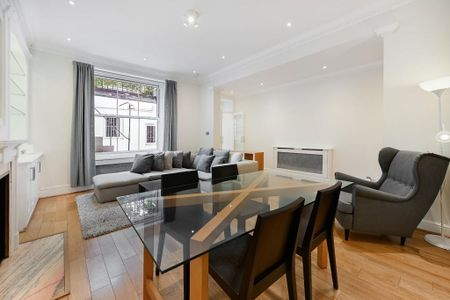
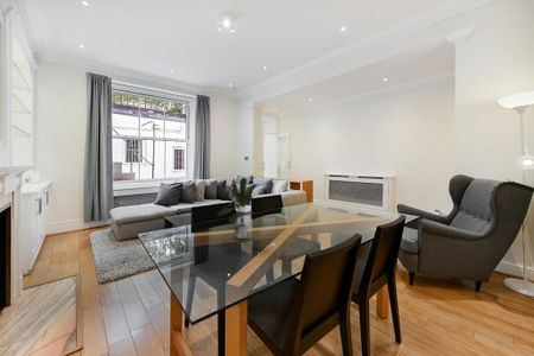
+ potted plant (237, 206)
